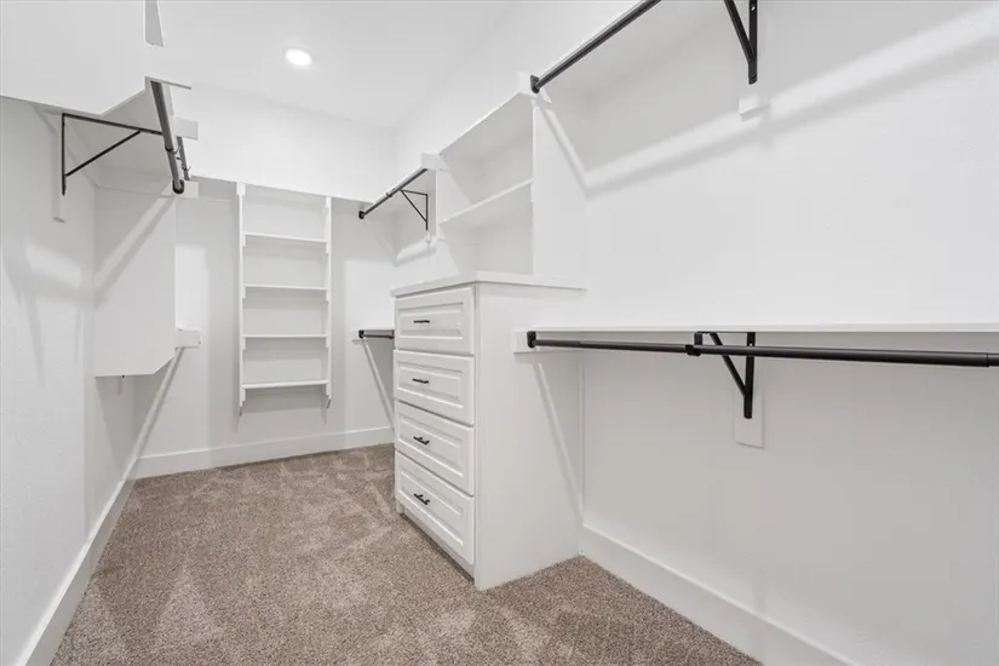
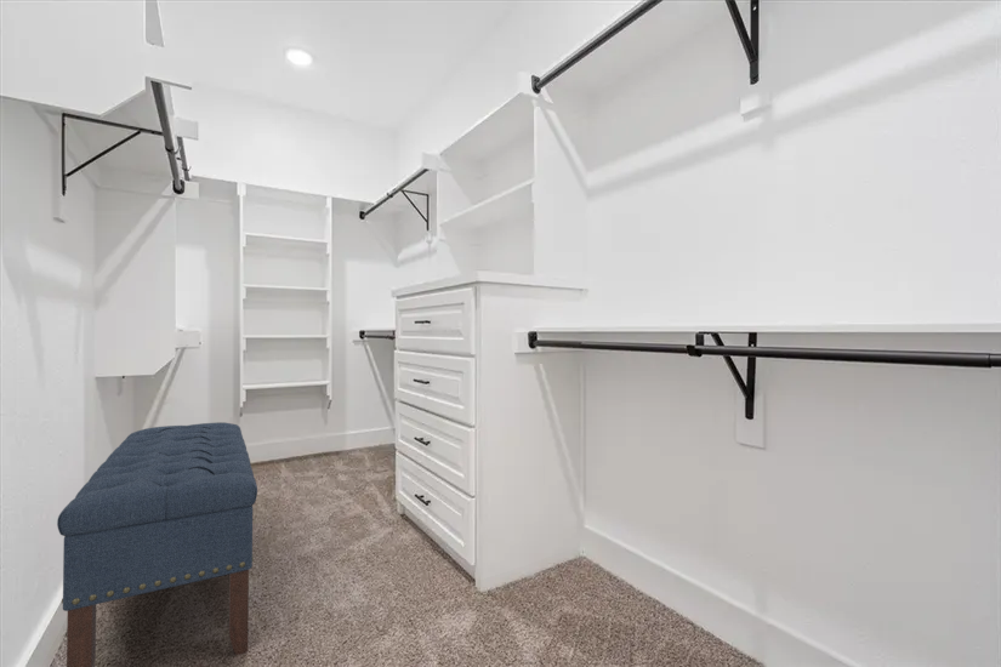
+ bench (178, 515)
